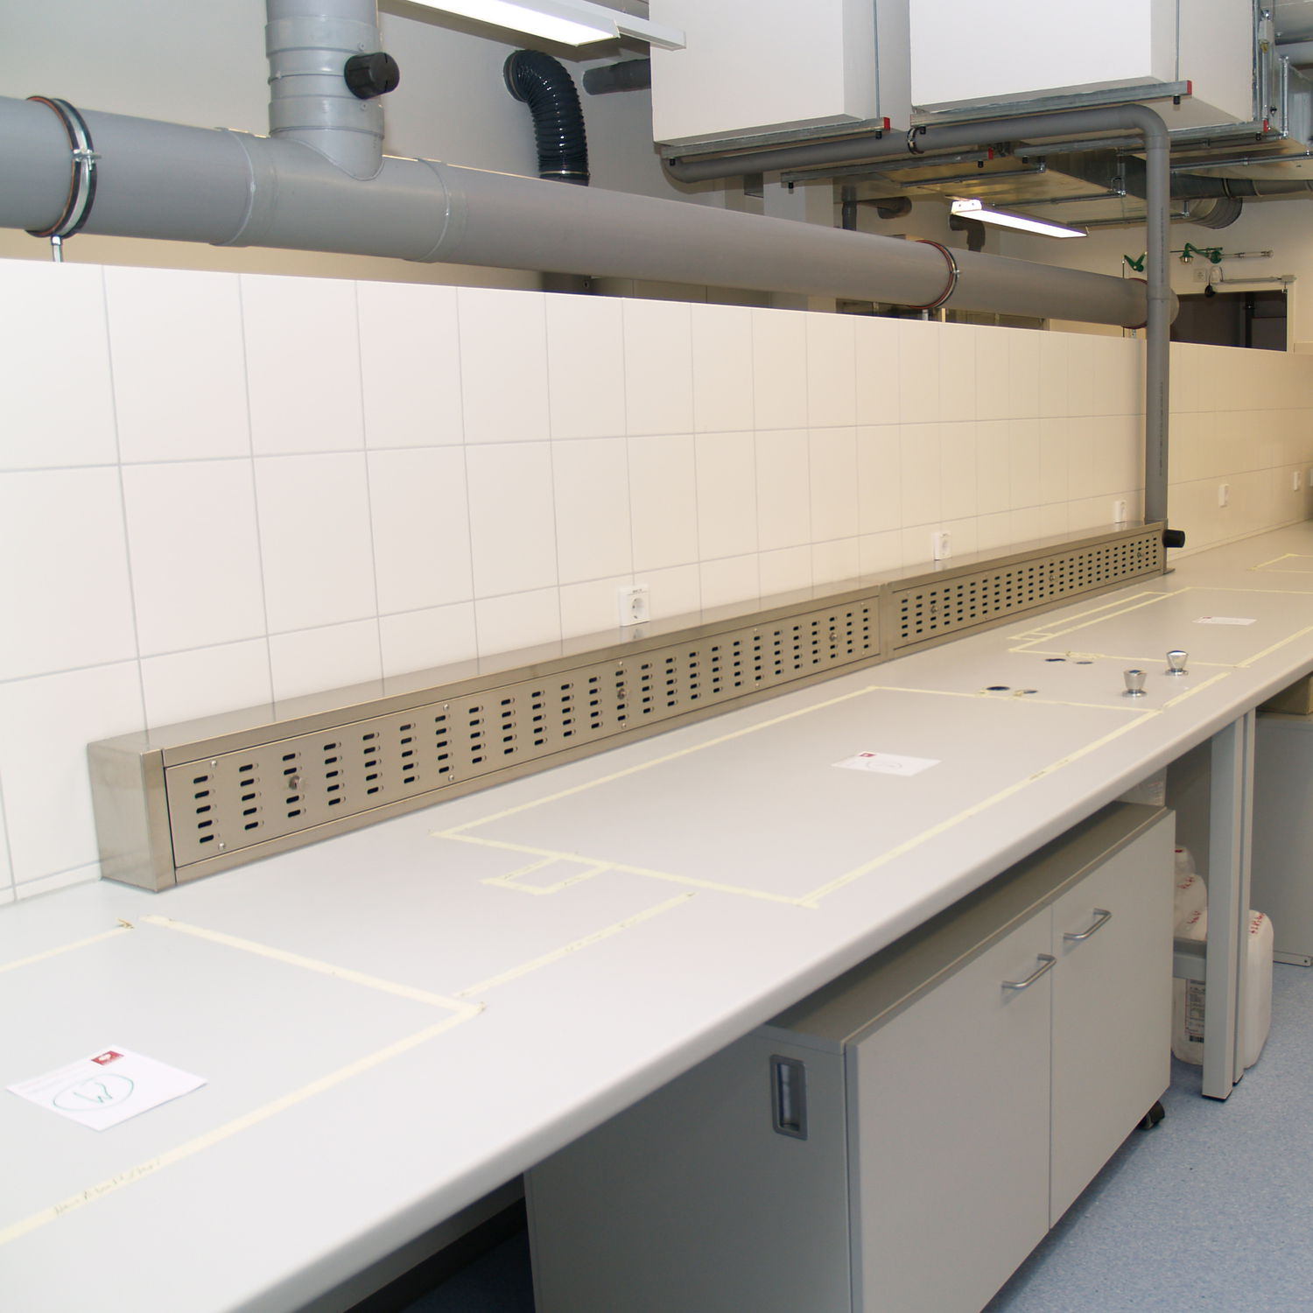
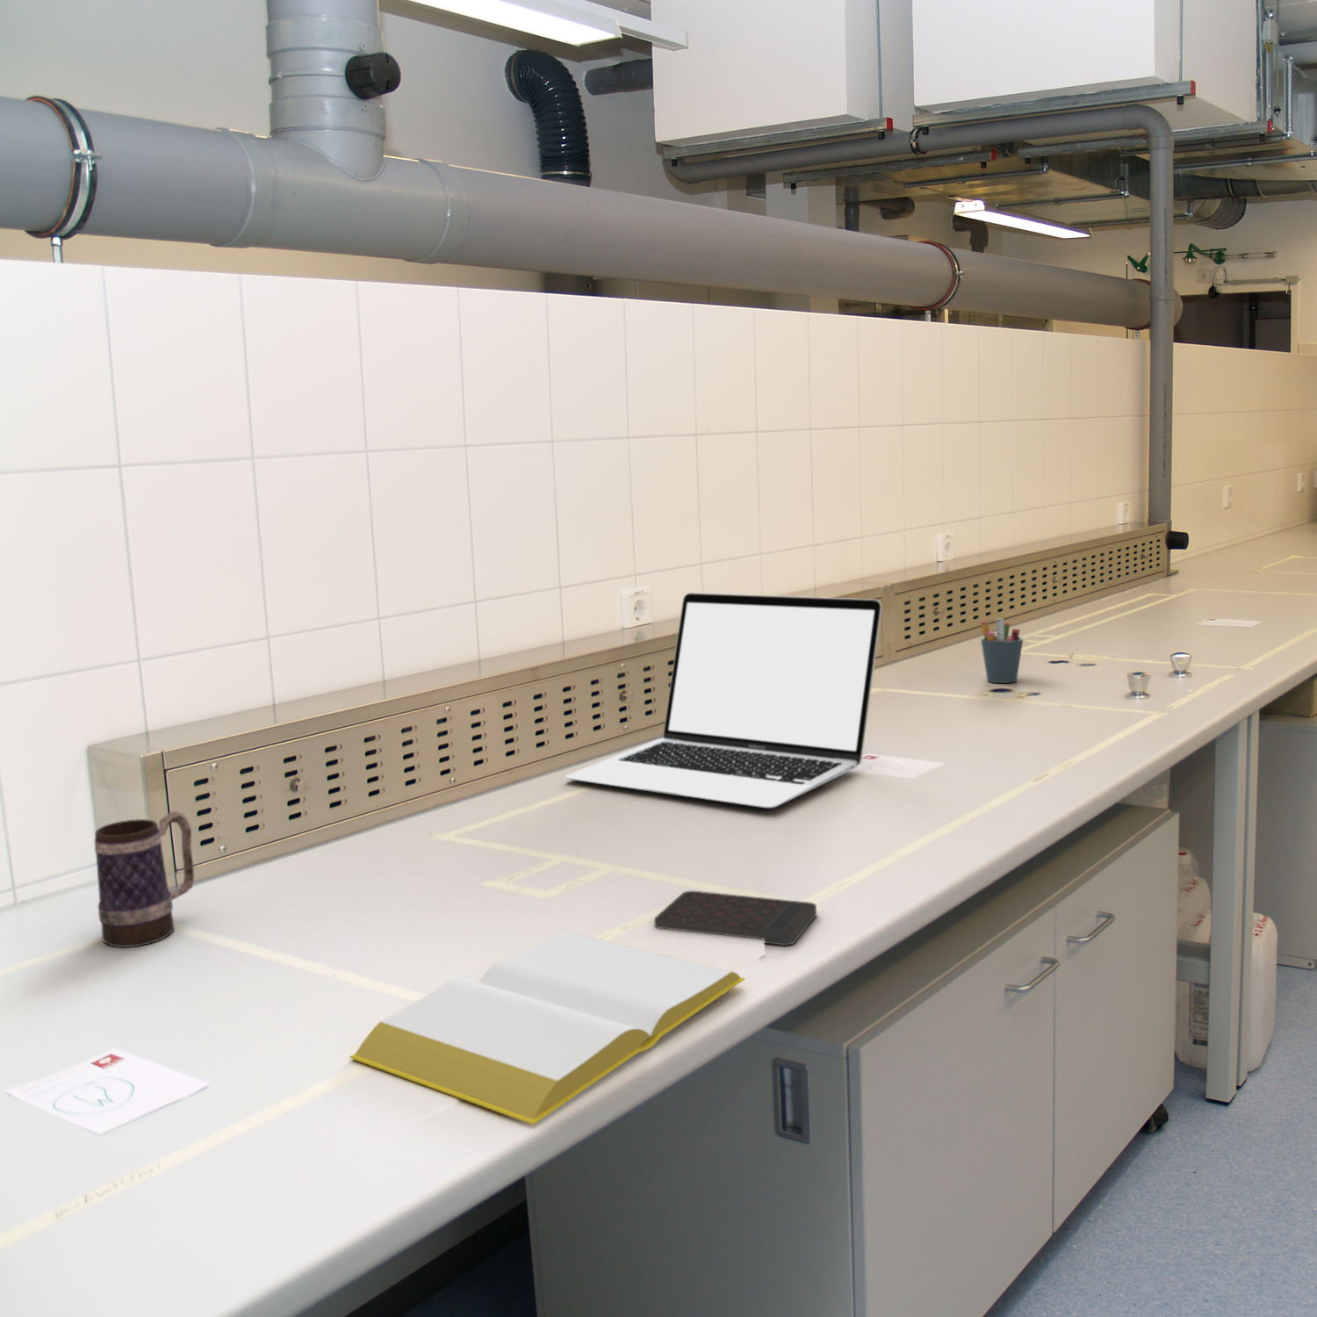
+ calculator (736, 917)
+ pen holder (1001, 648)
+ mug (147, 877)
+ notepad (556, 1006)
+ laptop (724, 690)
